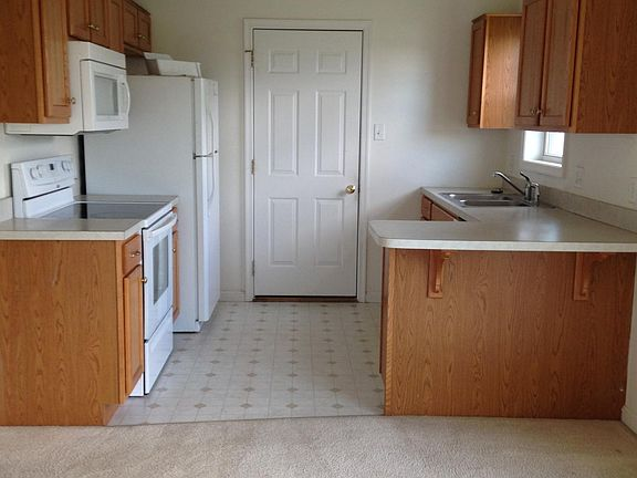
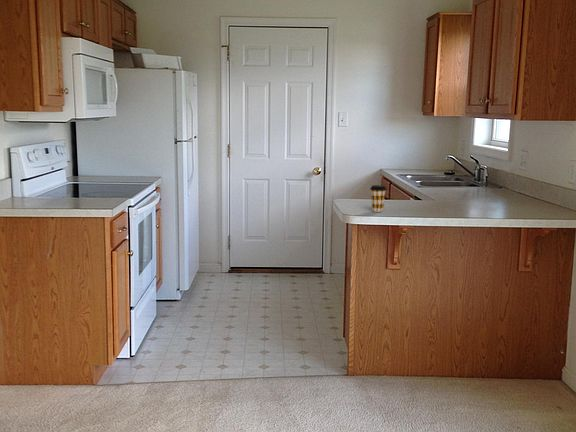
+ coffee cup (377, 198)
